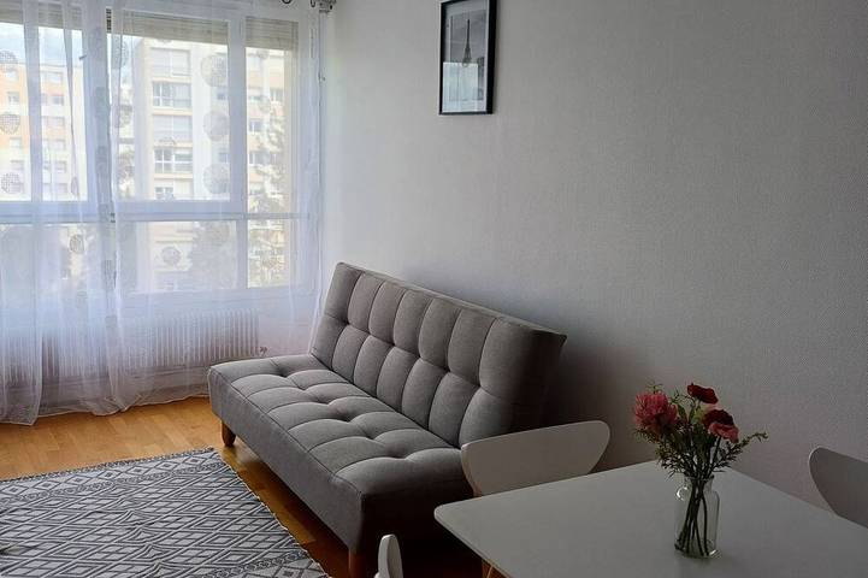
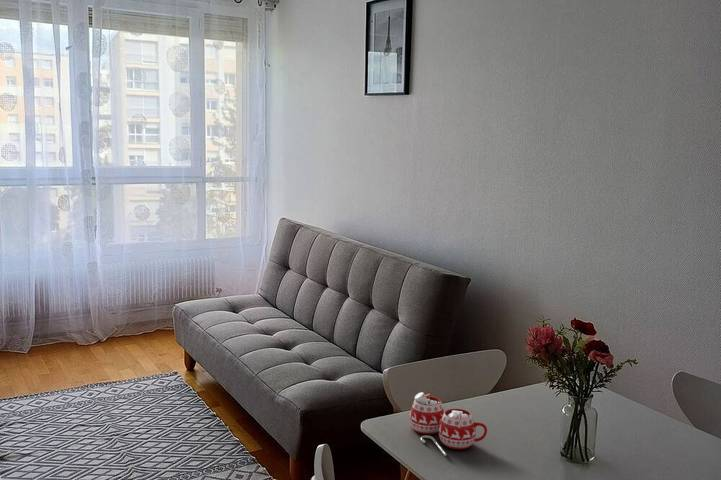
+ mug (447, 417)
